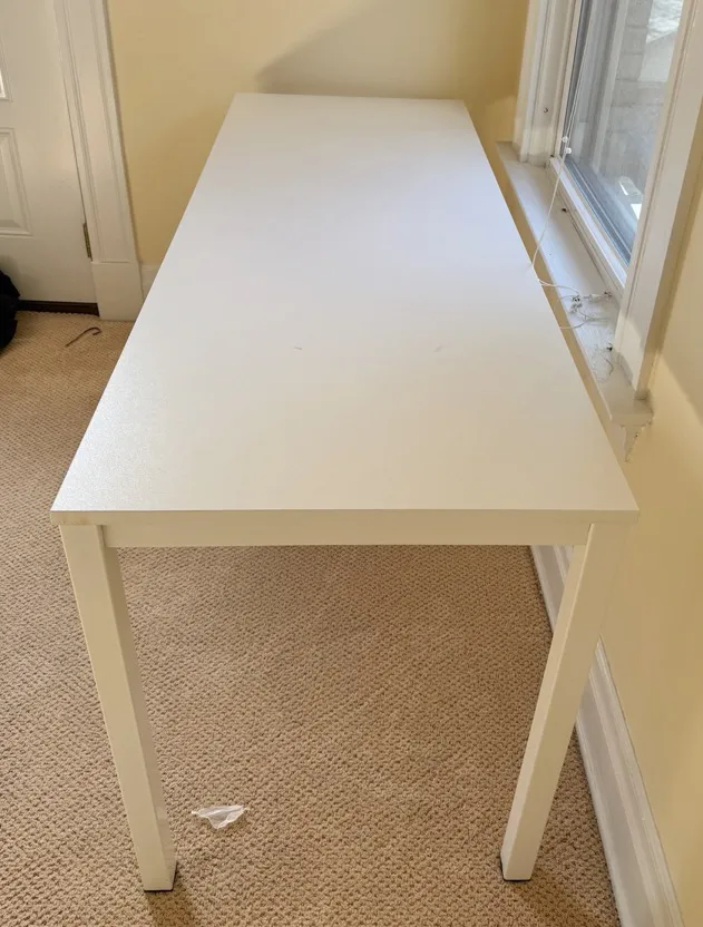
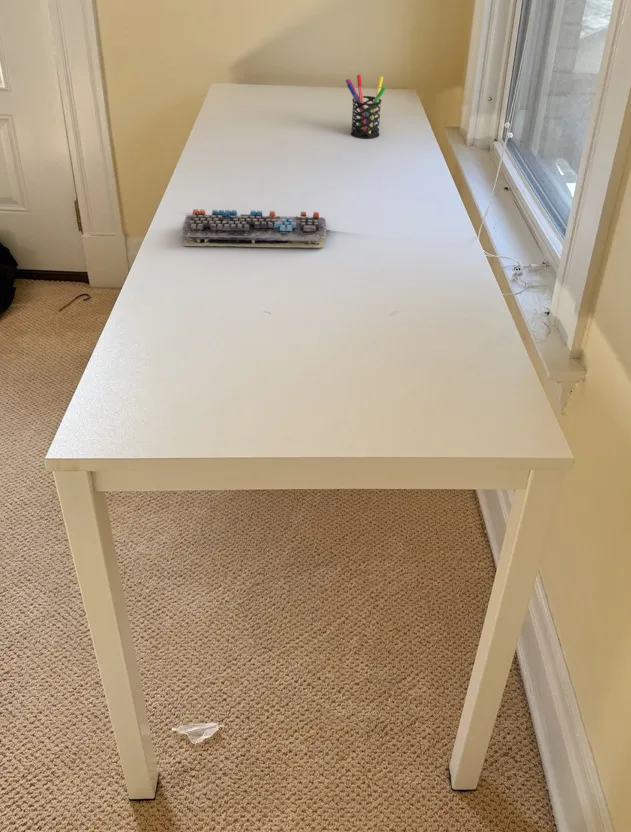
+ computer keyboard (255, 223)
+ pen holder (368, 105)
